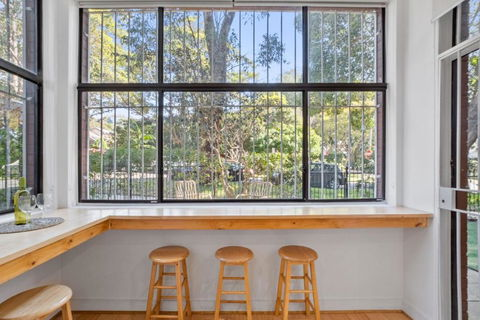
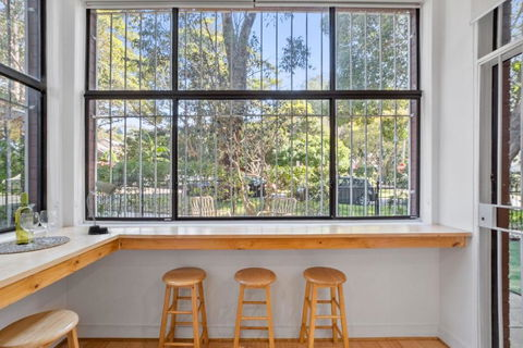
+ desk lamp (90, 211)
